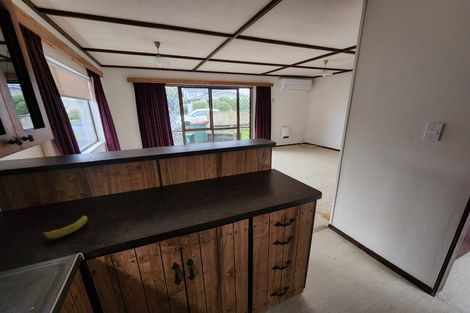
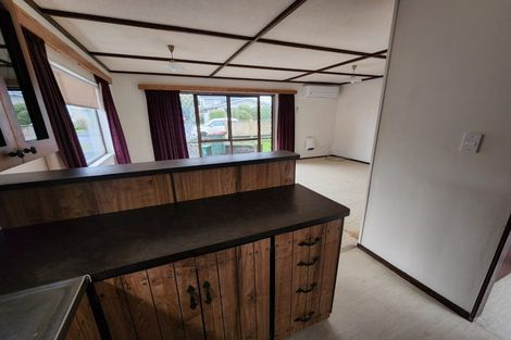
- fruit (64, 228)
